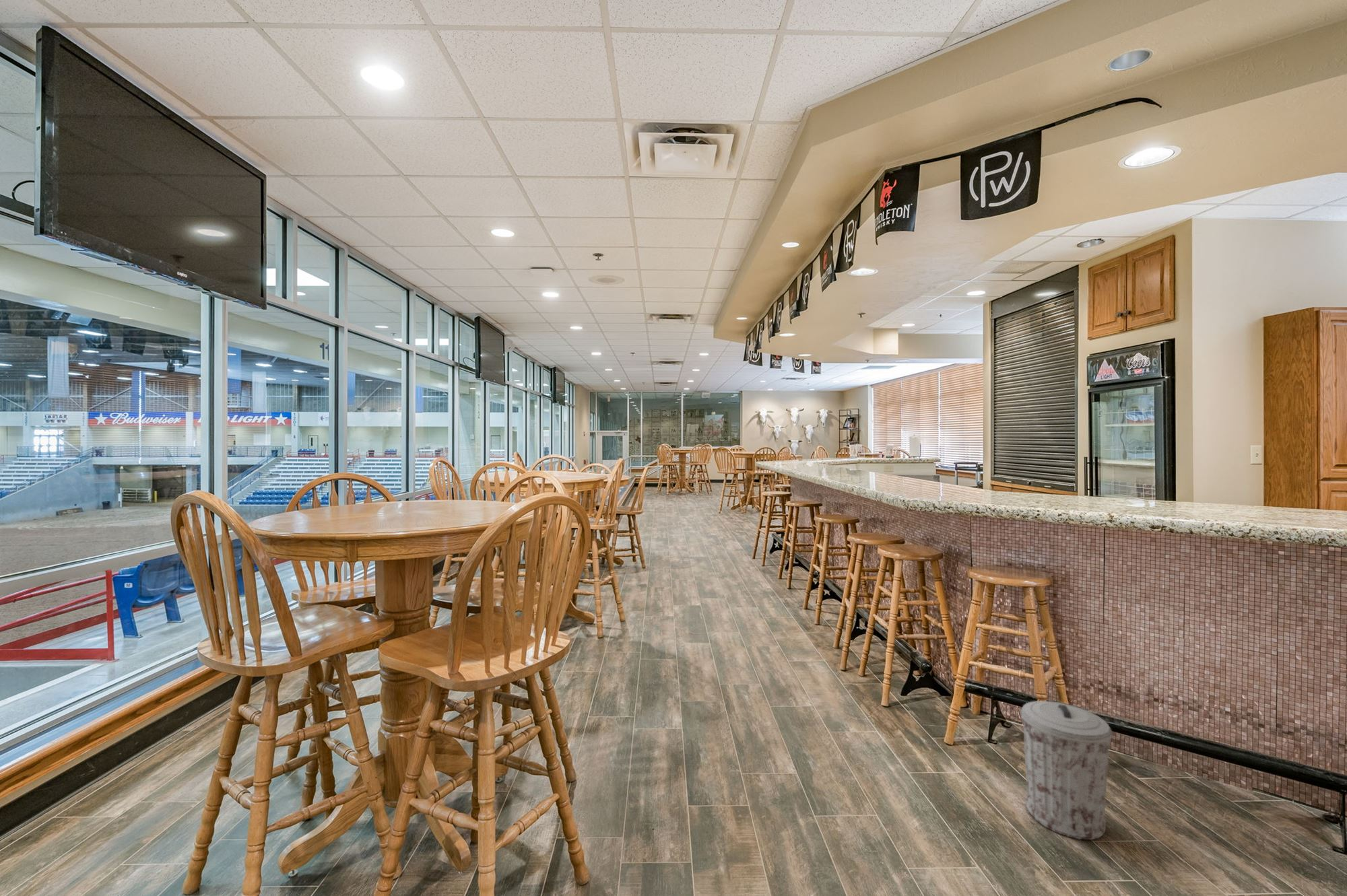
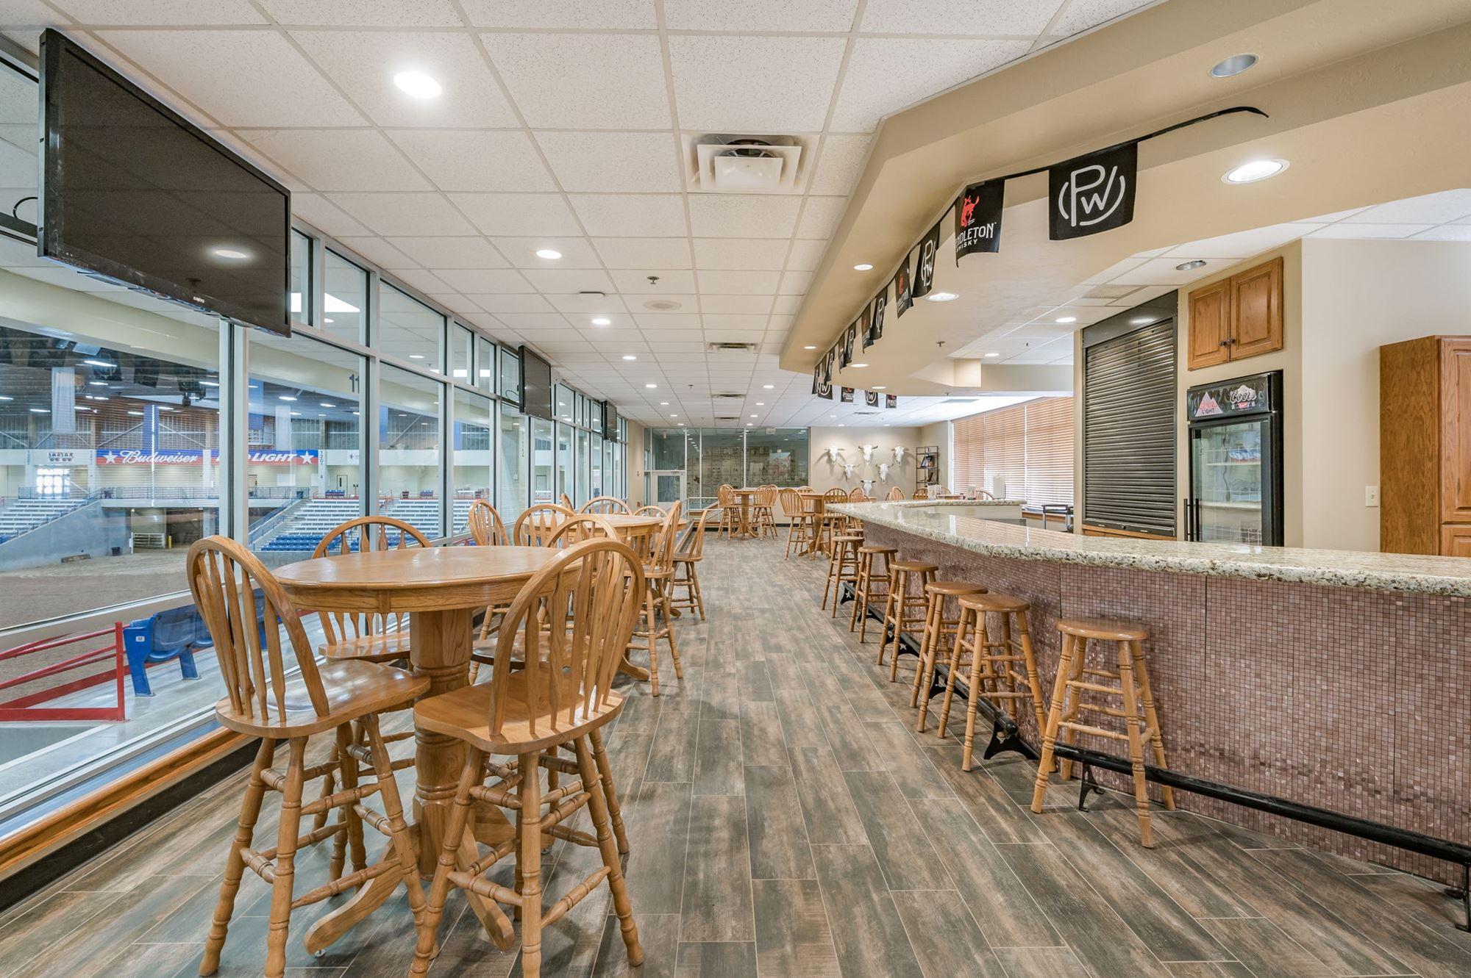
- trash can (1064, 763)
